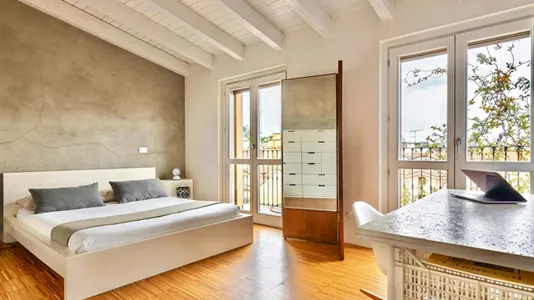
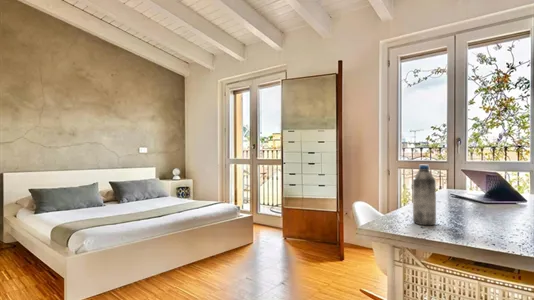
+ water bottle (424, 193)
